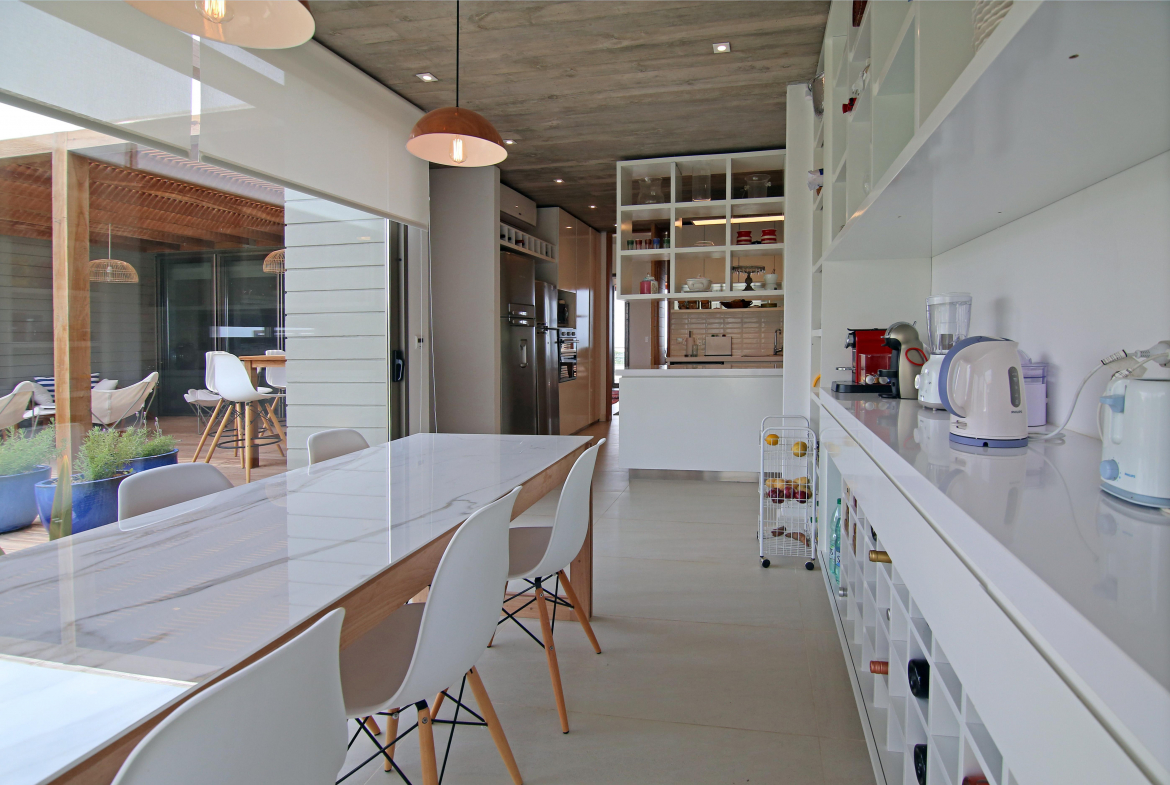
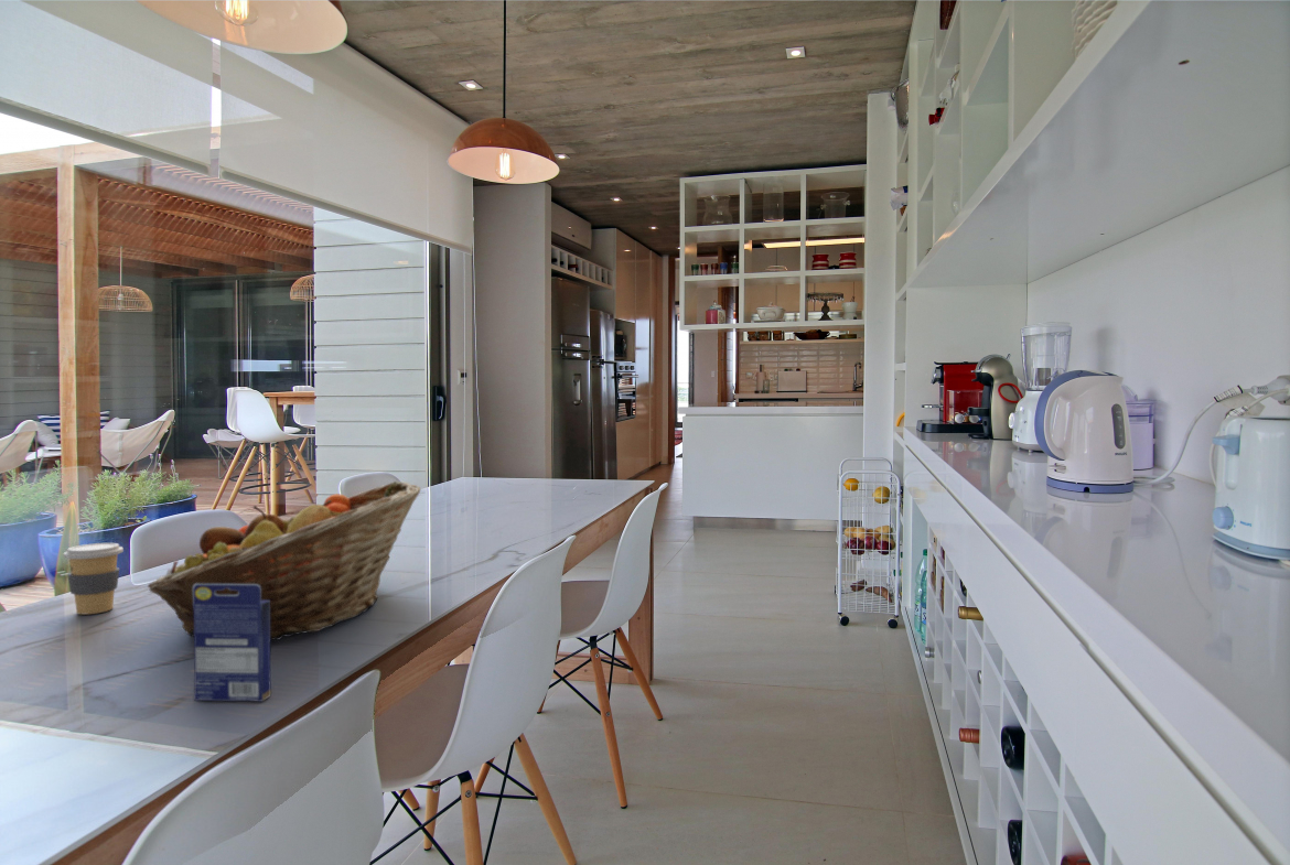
+ fruit basket (299, 550)
+ coffee cup (94, 579)
+ small box (232, 639)
